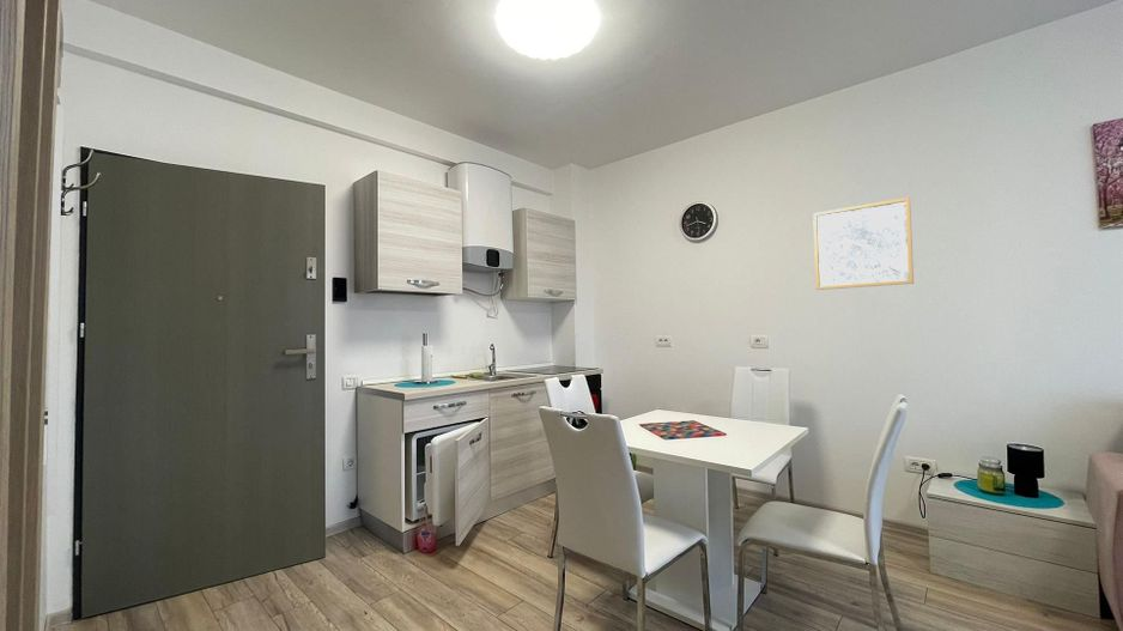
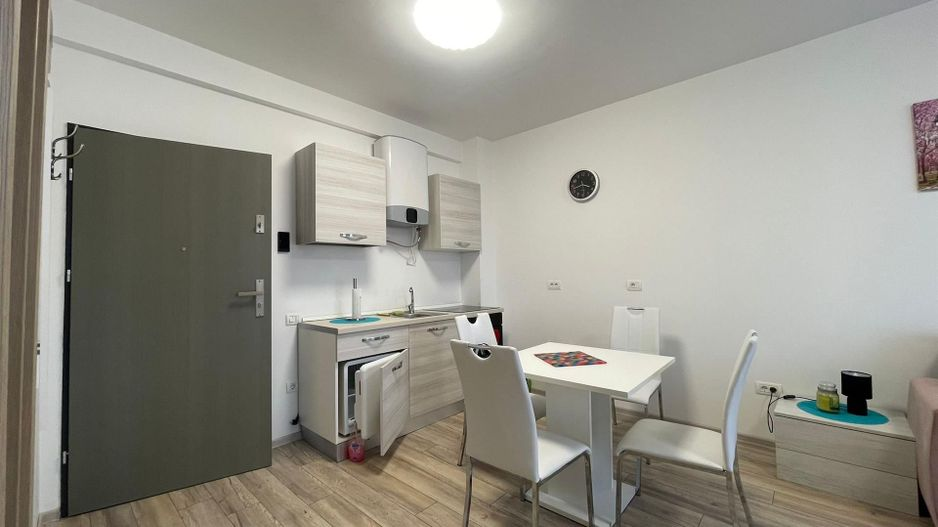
- wall art (860, 245)
